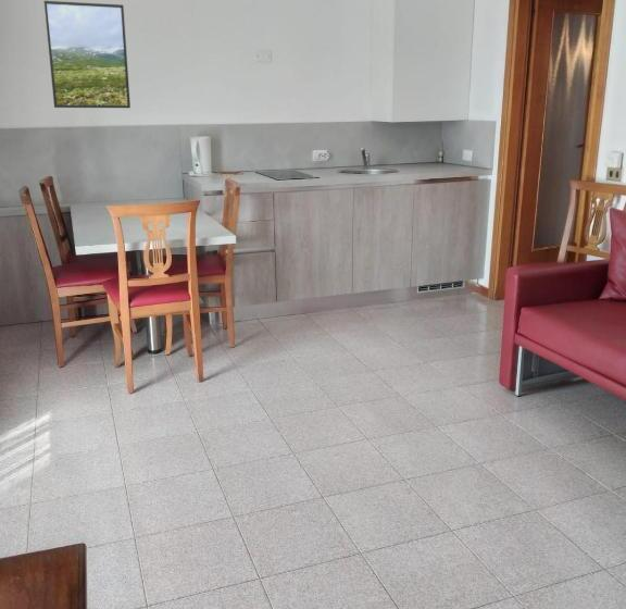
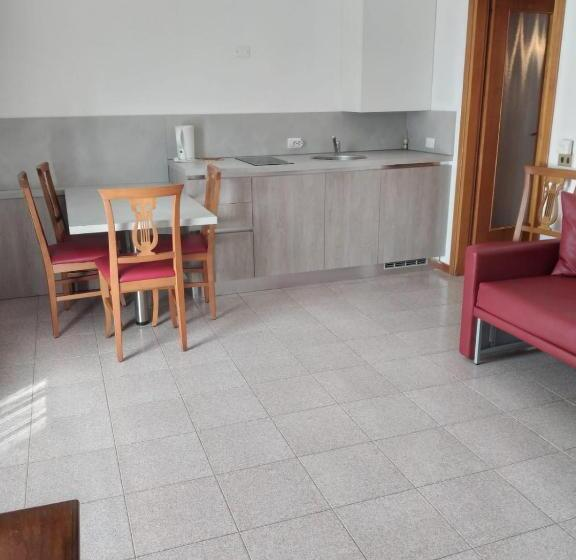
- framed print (88, 55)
